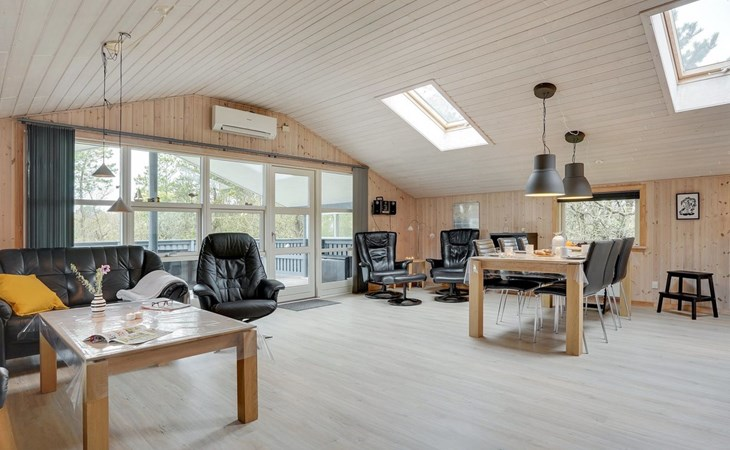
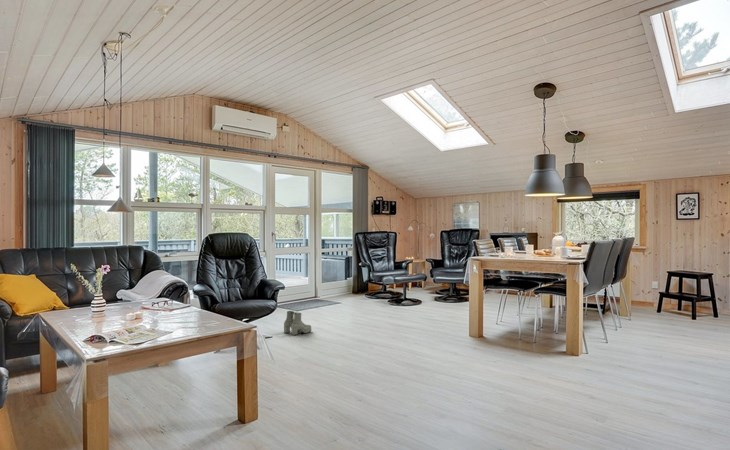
+ boots (297, 321)
